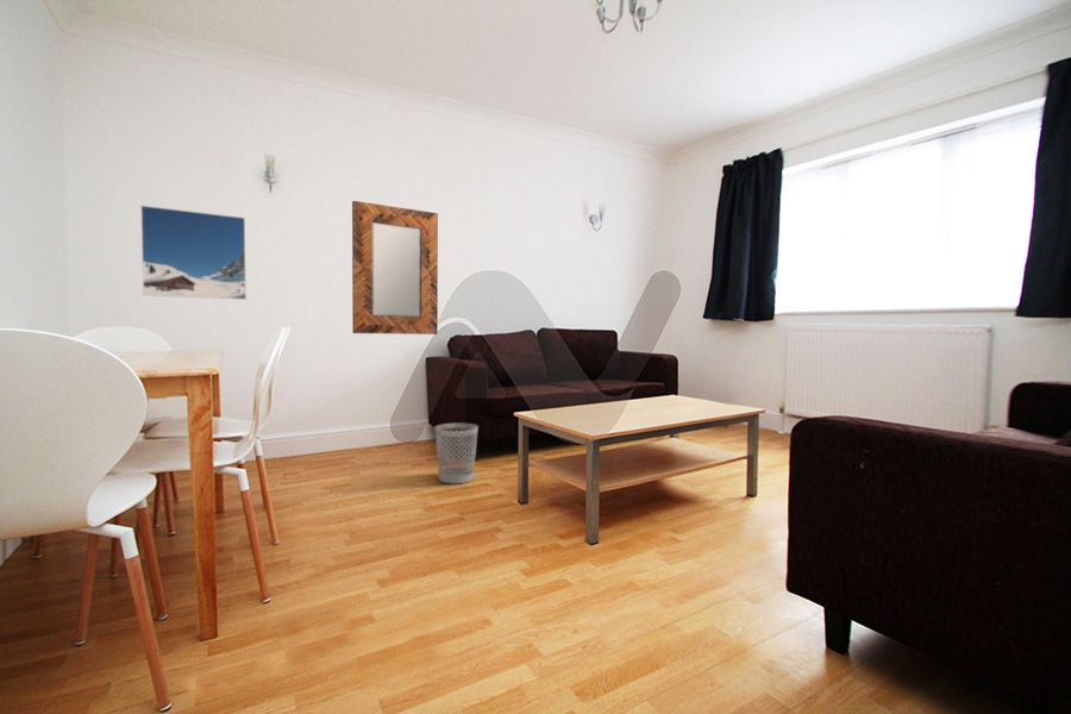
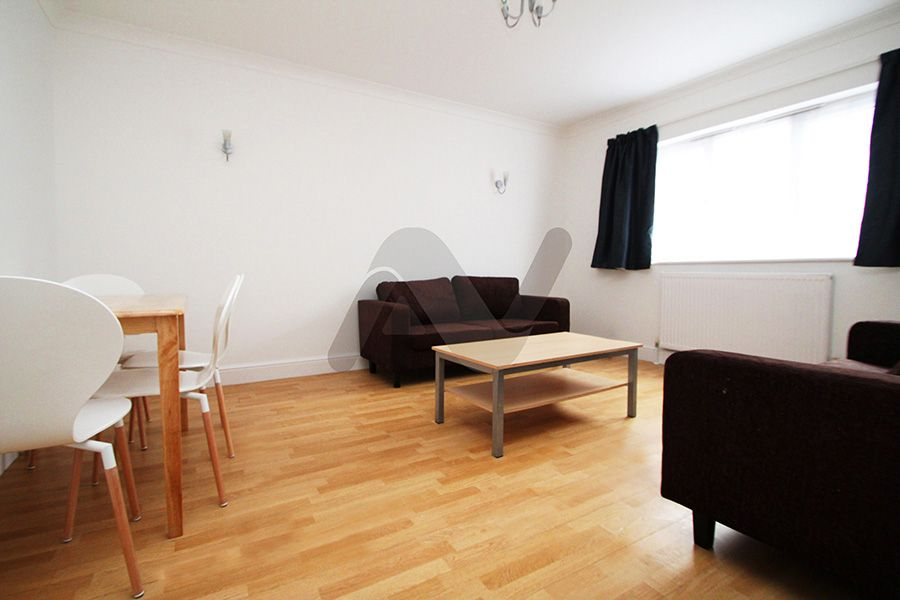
- home mirror (396, 270)
- wastebasket (457, 452)
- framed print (195, 255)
